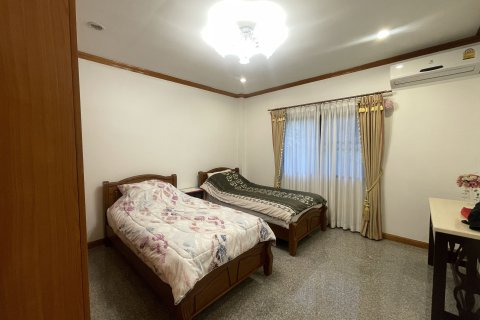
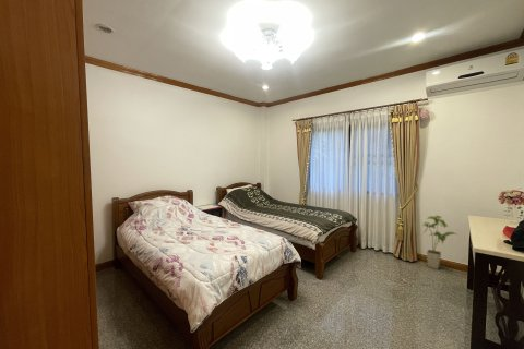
+ house plant (438, 241)
